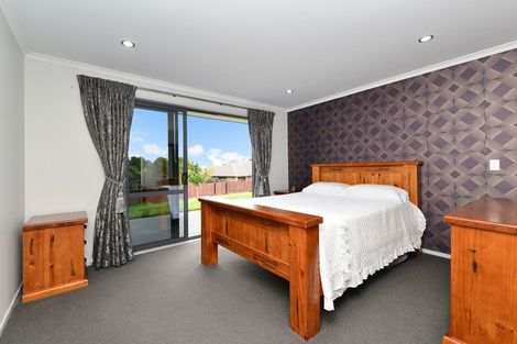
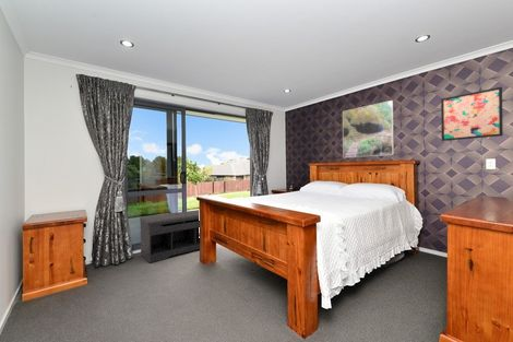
+ wall art (469, 116)
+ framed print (366, 131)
+ bench (178, 232)
